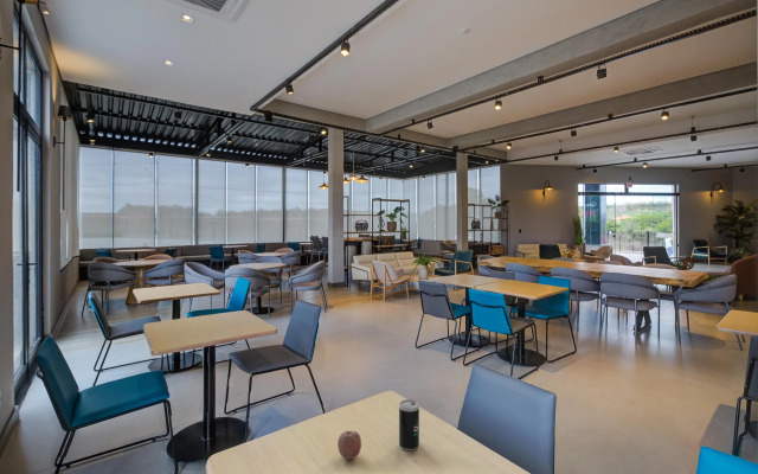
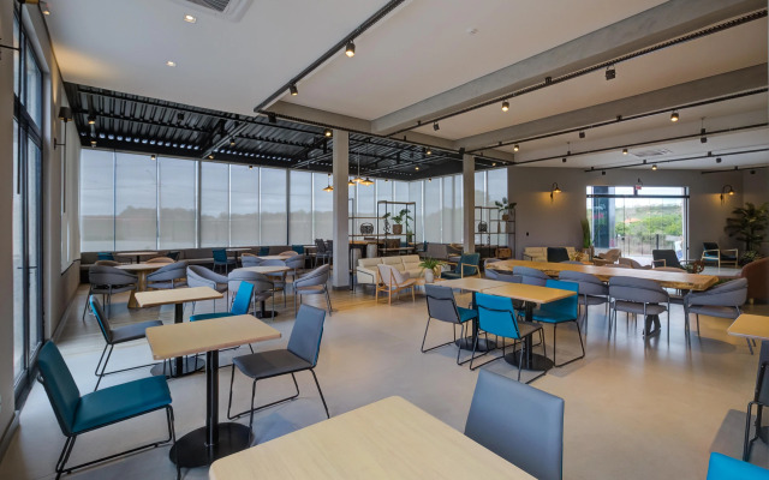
- fruit (349, 444)
- beverage can (409, 424)
